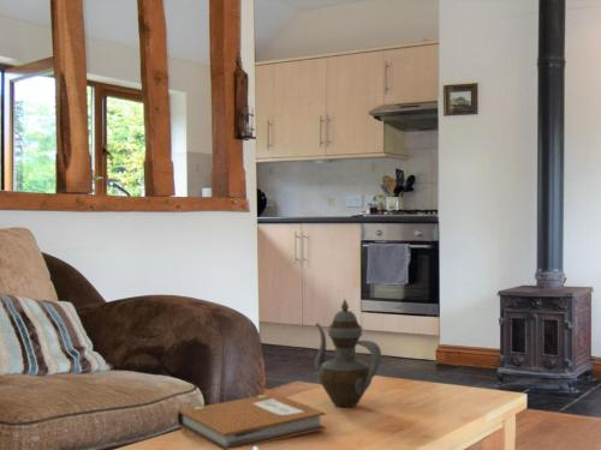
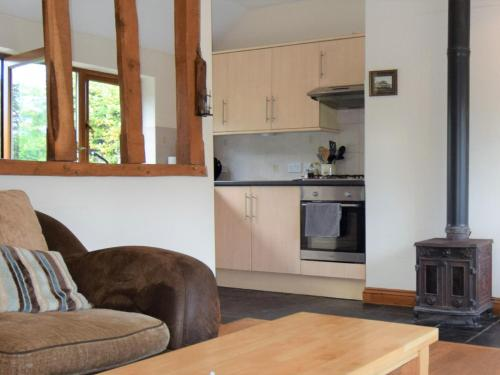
- notebook (252, 418)
- teapot (346, 352)
